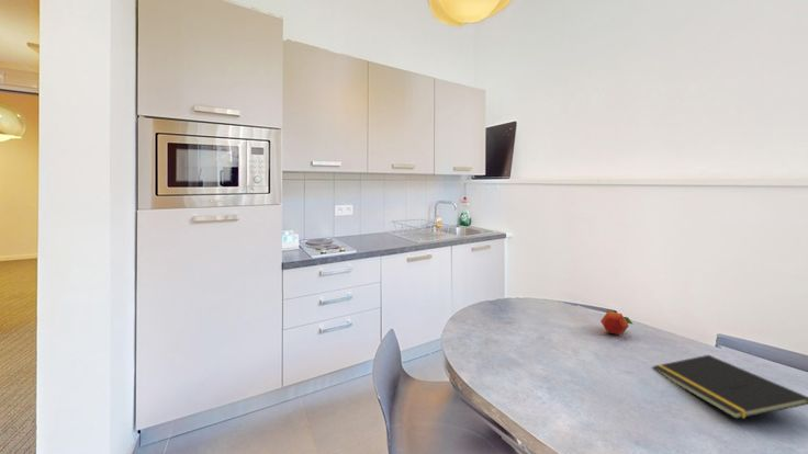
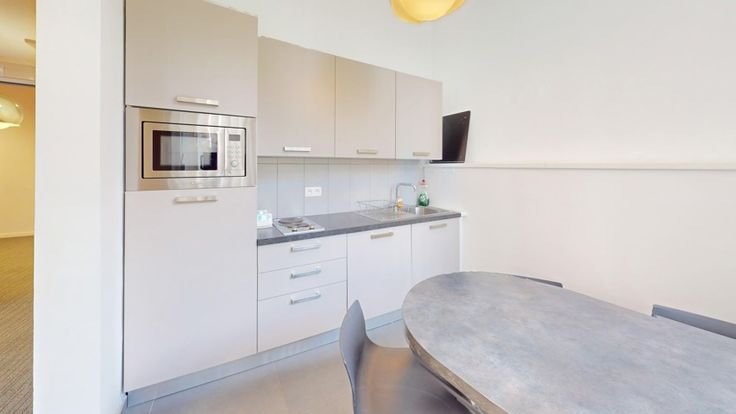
- notepad (720, 382)
- fruit (616, 322)
